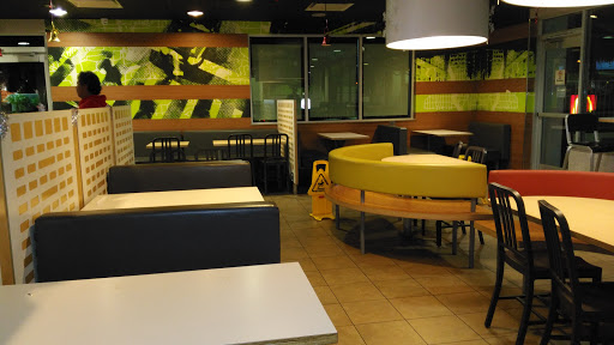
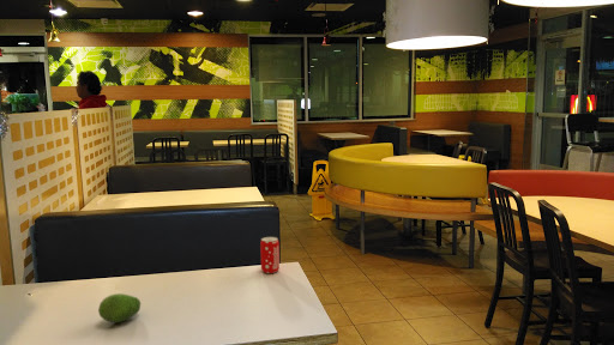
+ fruit (119, 307)
+ beverage can (270, 254)
